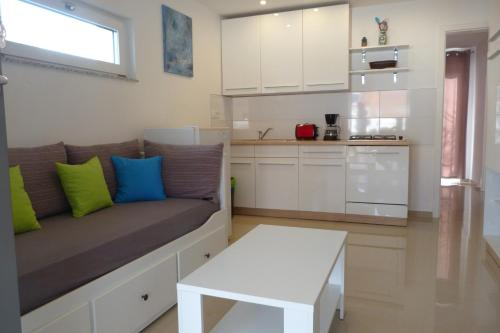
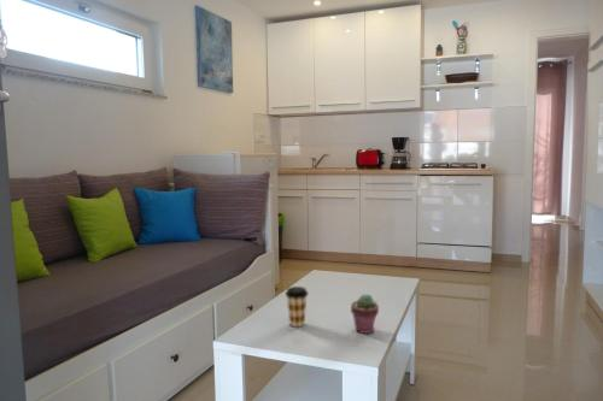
+ coffee cup (297, 306)
+ potted succulent (364, 312)
